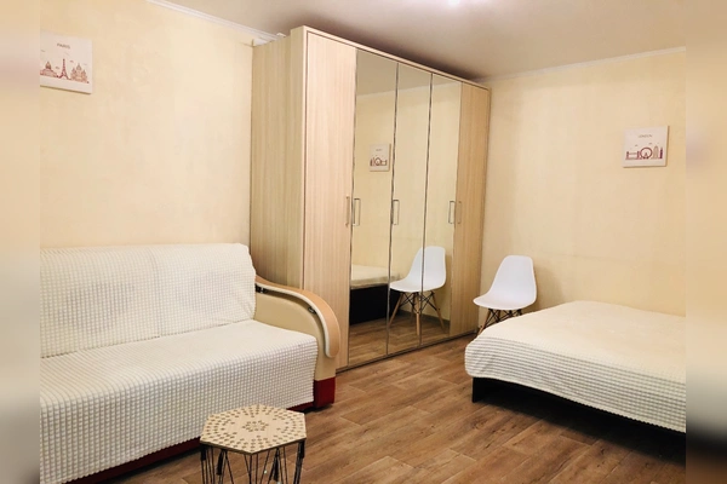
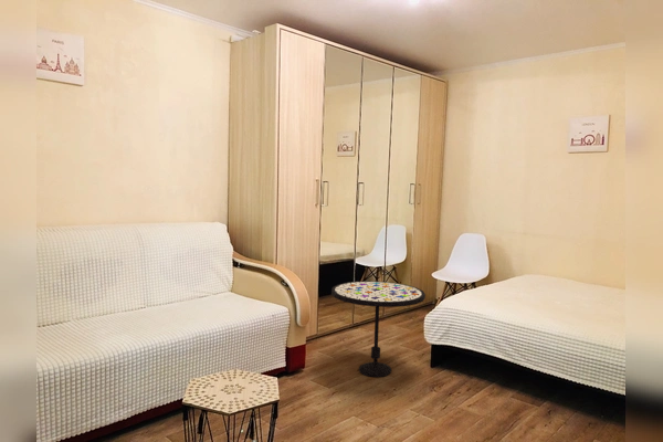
+ side table (376, 330)
